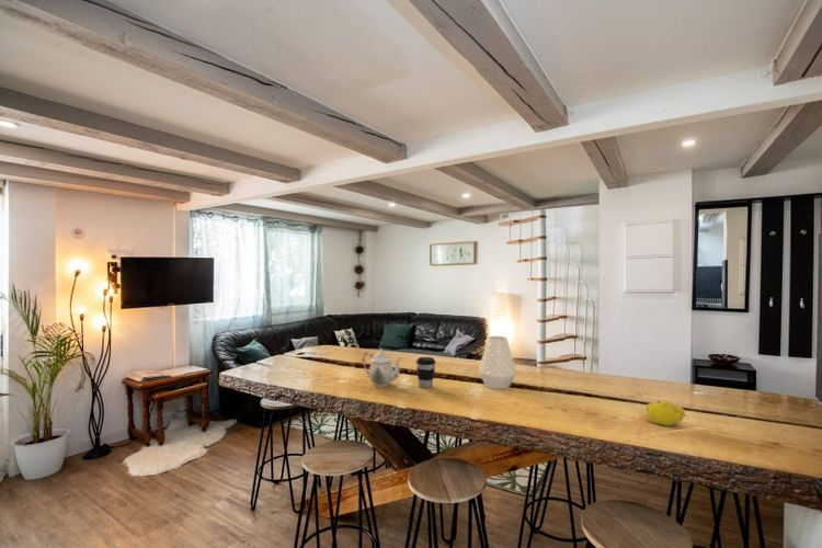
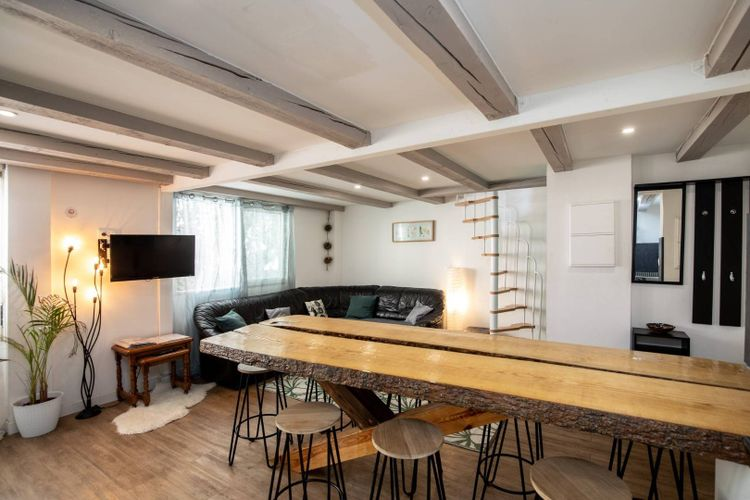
- vase (496, 362)
- coffee cup (425, 372)
- teapot (381, 366)
- fruit (665, 412)
